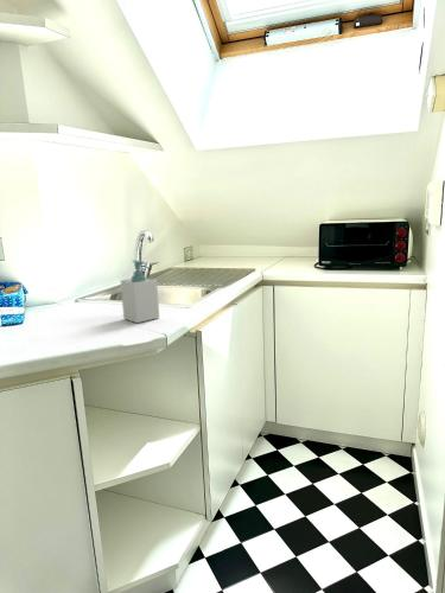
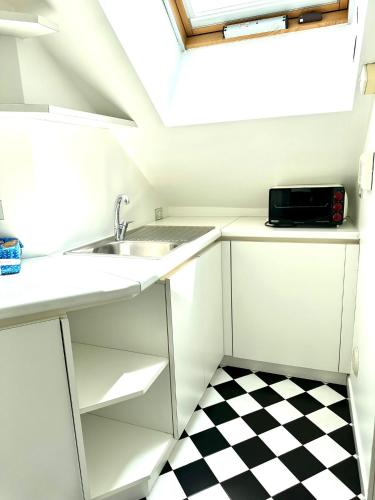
- soap bottle (139, 289)
